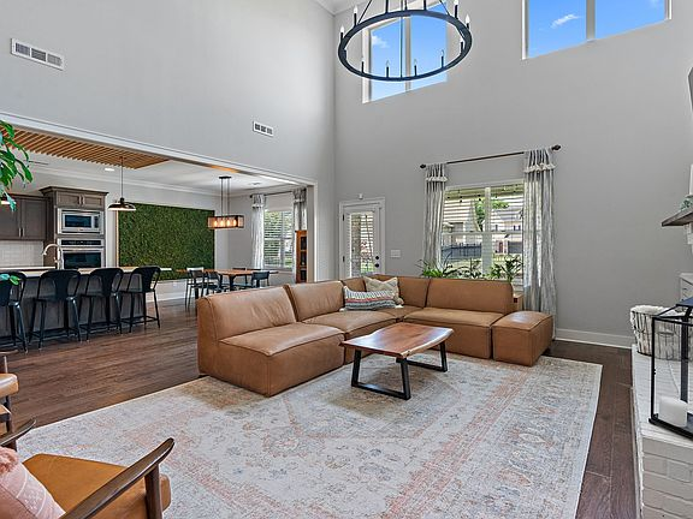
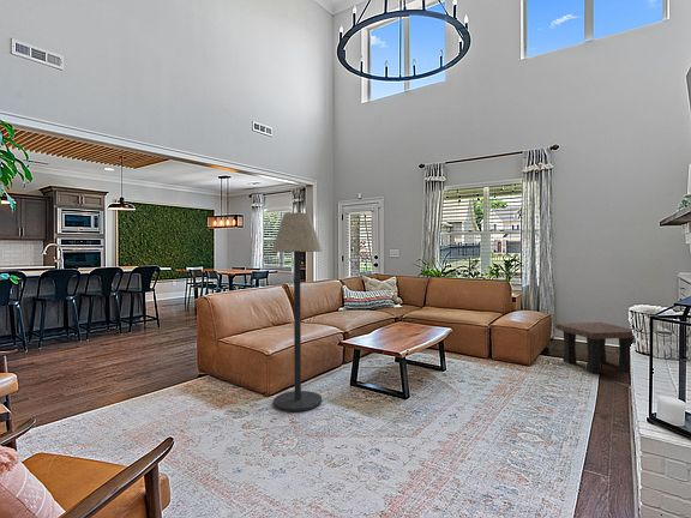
+ floor lamp (296, 307)
+ side table (596, 347)
